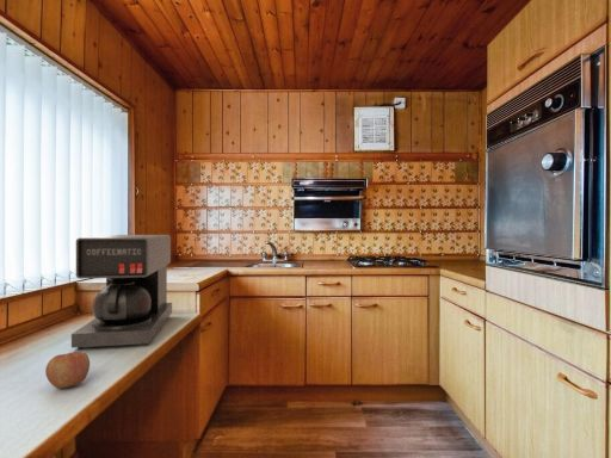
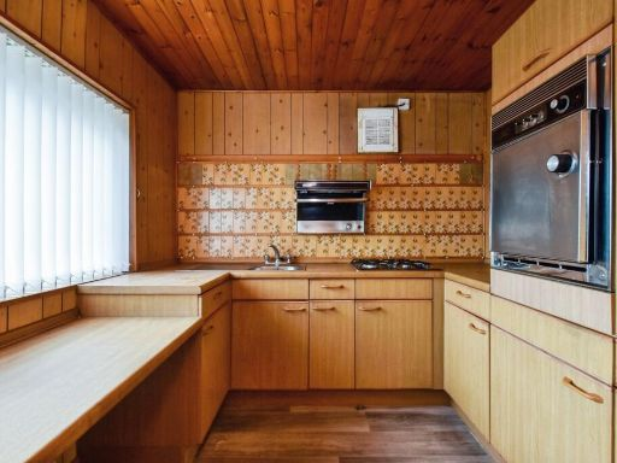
- coffee maker (130, 283)
- apple (68, 369)
